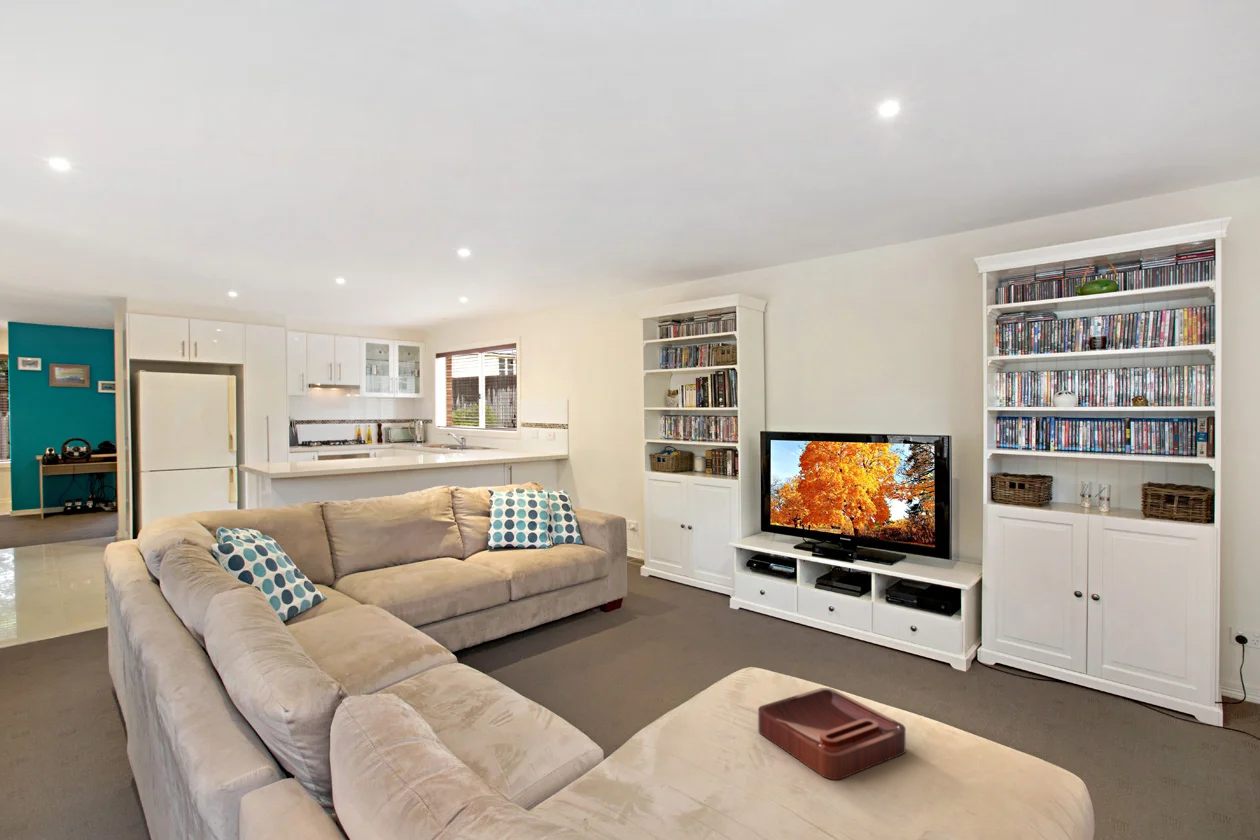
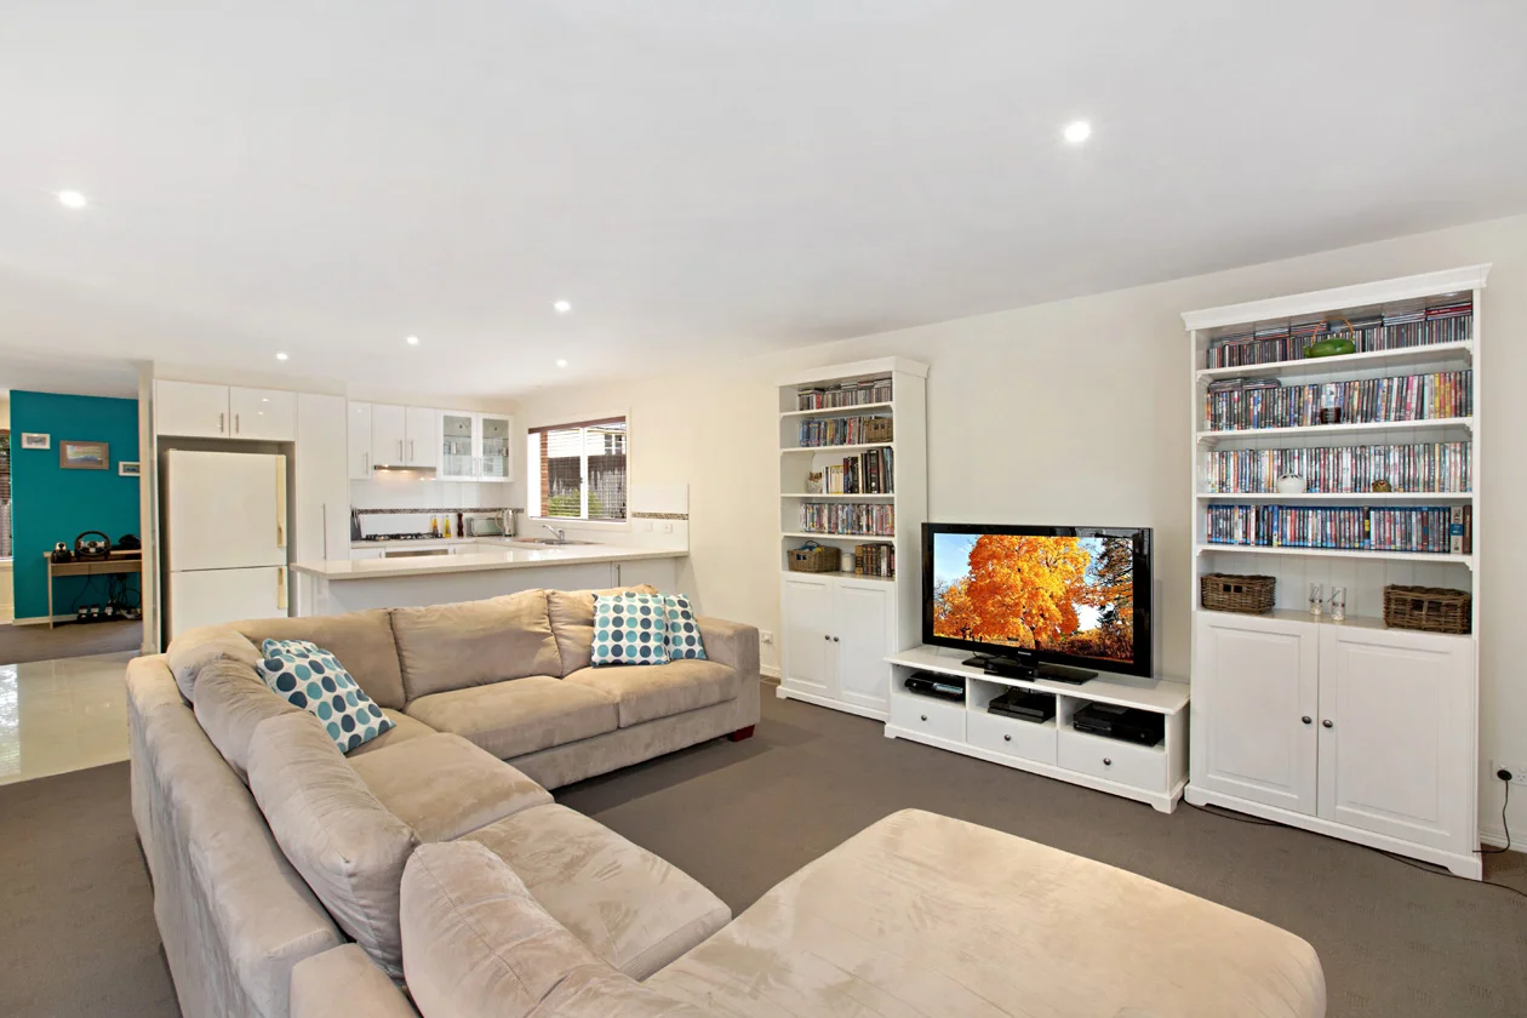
- decorative tray (829, 728)
